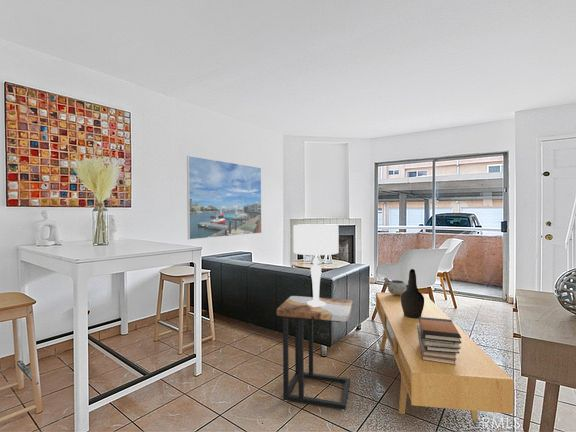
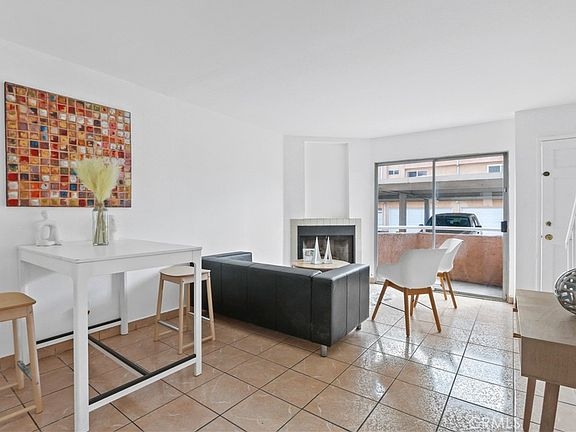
- decorative vase (412, 291)
- table lamp (316, 264)
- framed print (228, 199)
- tv console (420, 348)
- book stack (437, 338)
- side table (312, 348)
- decorative bowl (398, 286)
